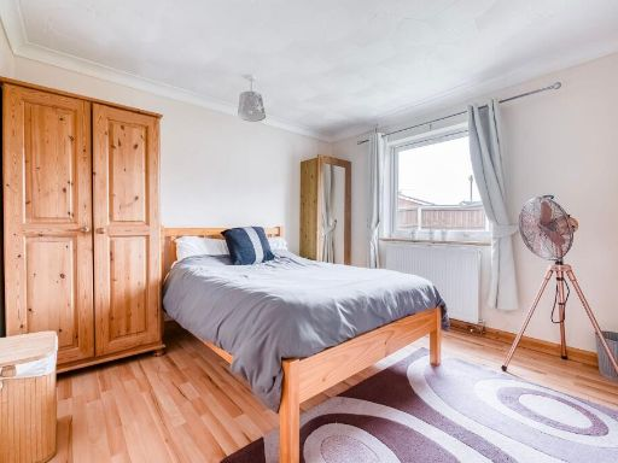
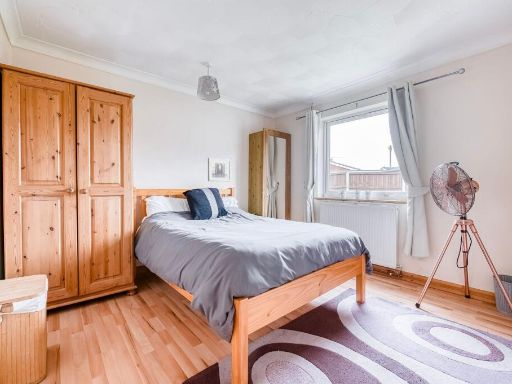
+ wall art (219, 170)
